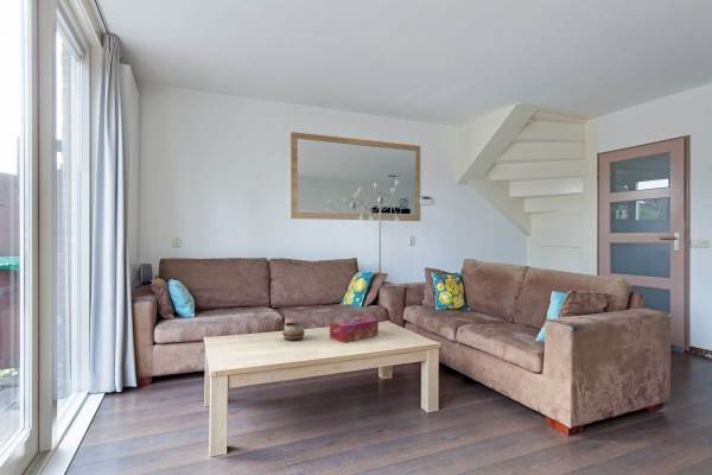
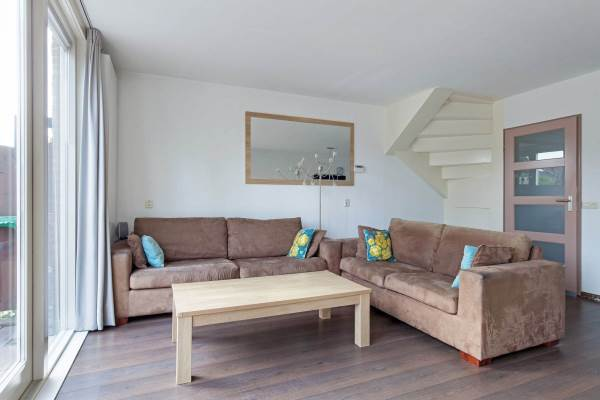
- tissue box (354, 328)
- decorative bowl (293, 331)
